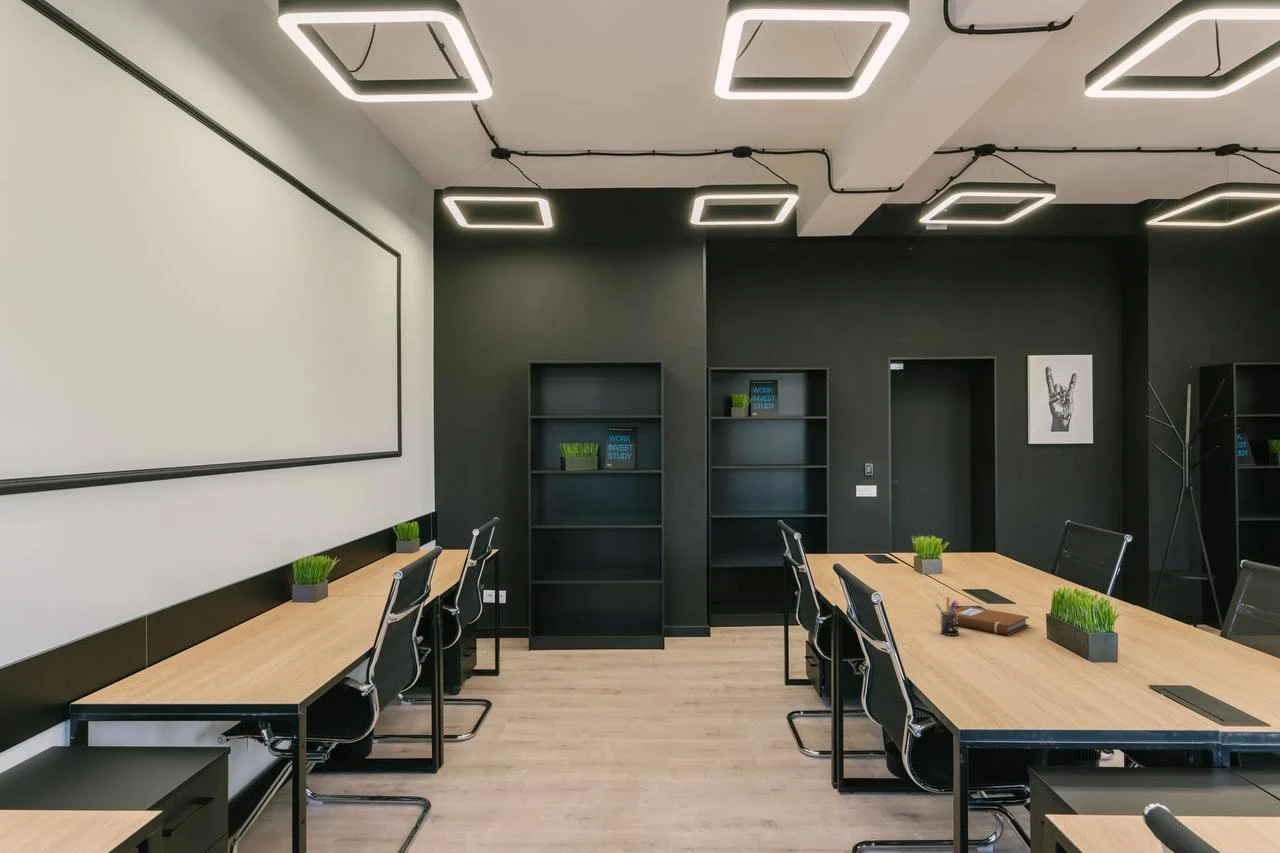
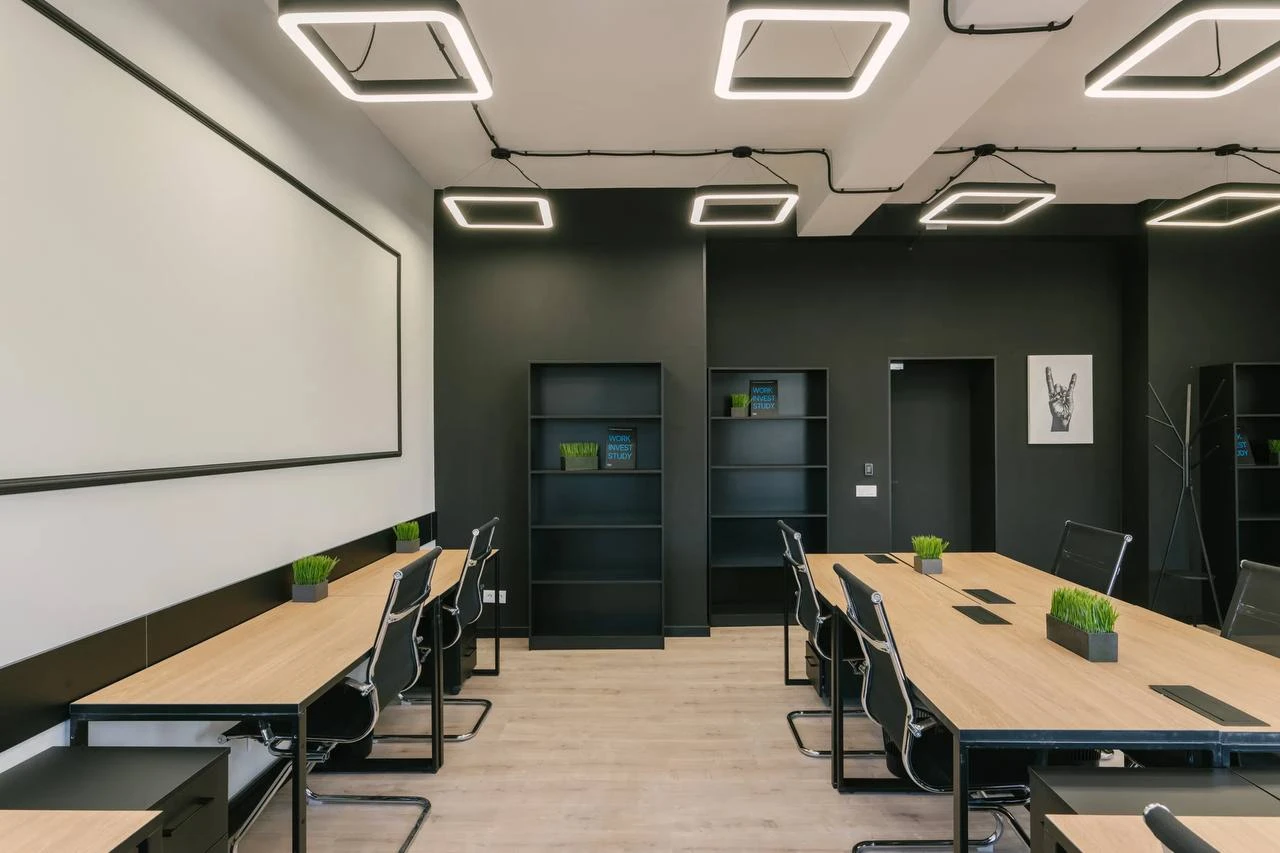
- pen holder (947, 615)
- notebook (983, 619)
